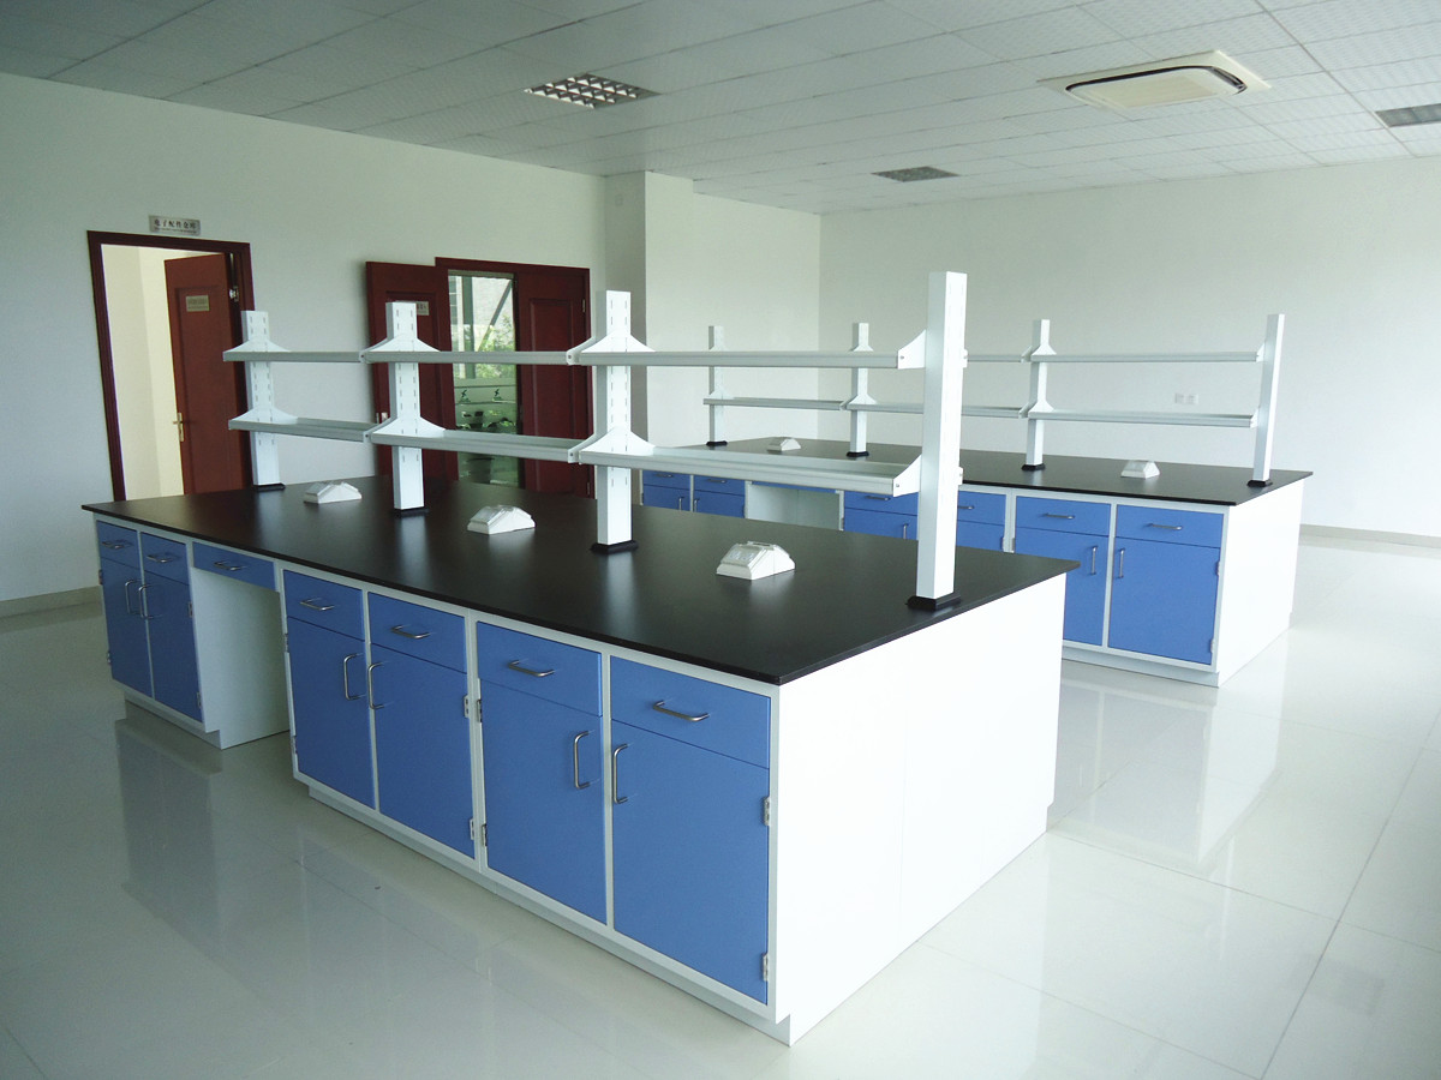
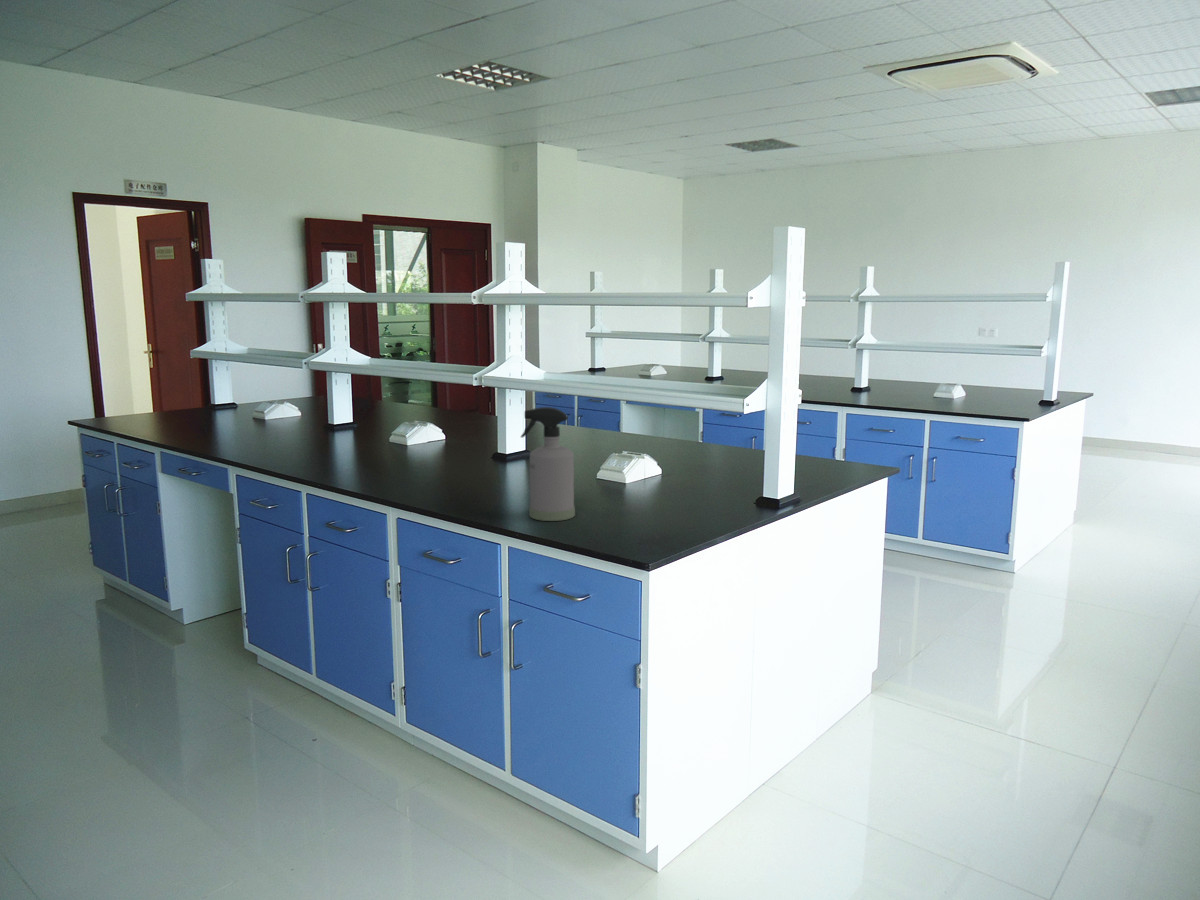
+ spray bottle (548, 462)
